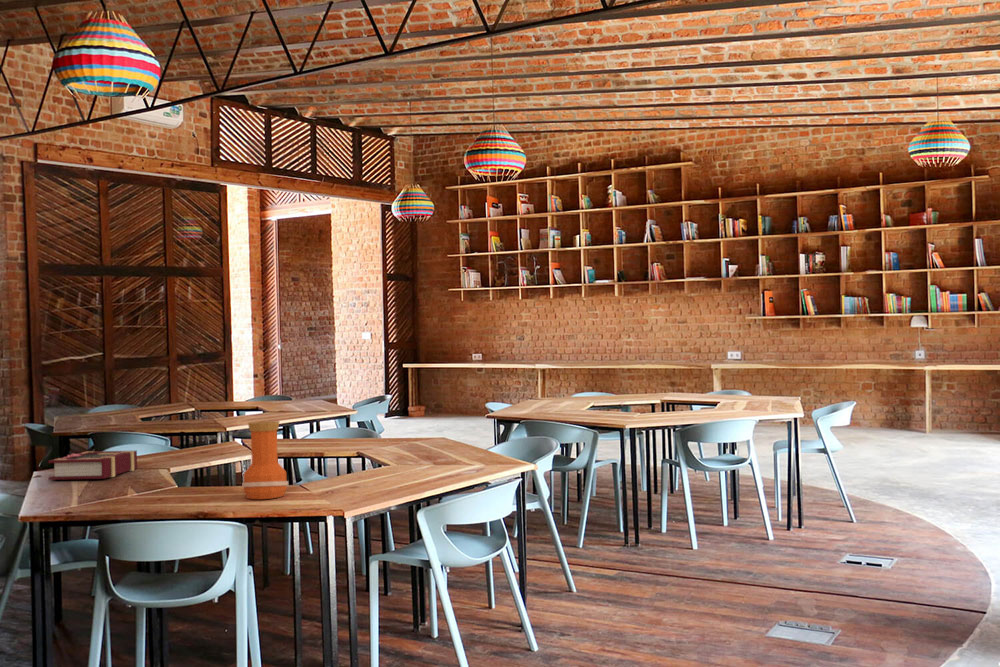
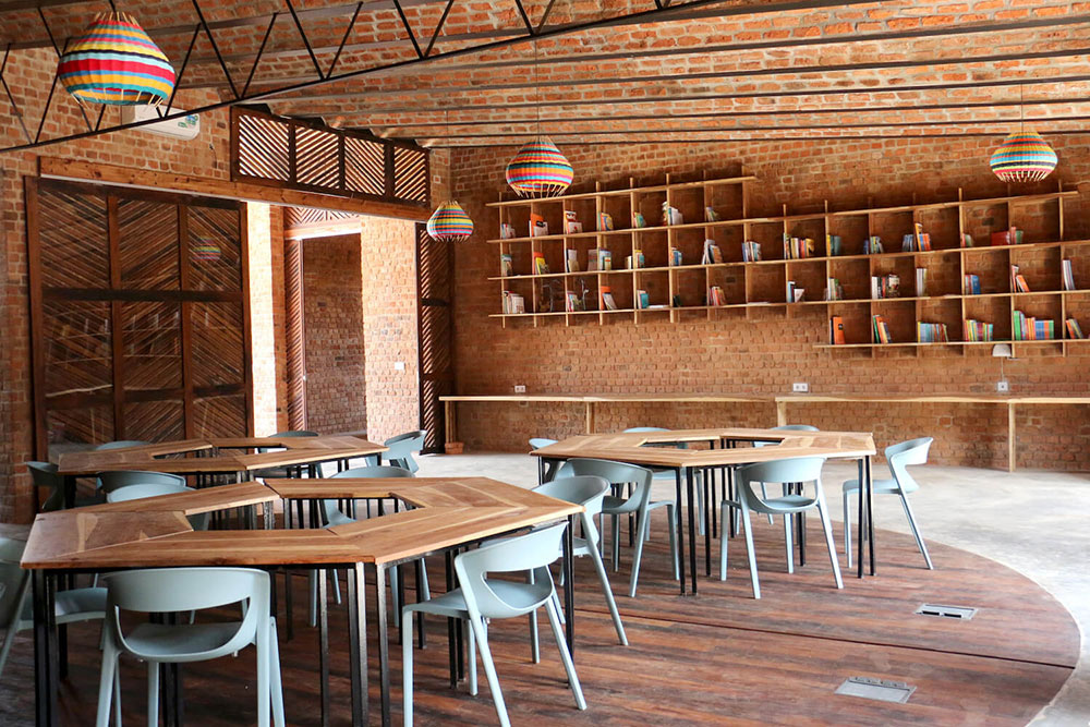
- book (95, 463)
- vase (264, 459)
